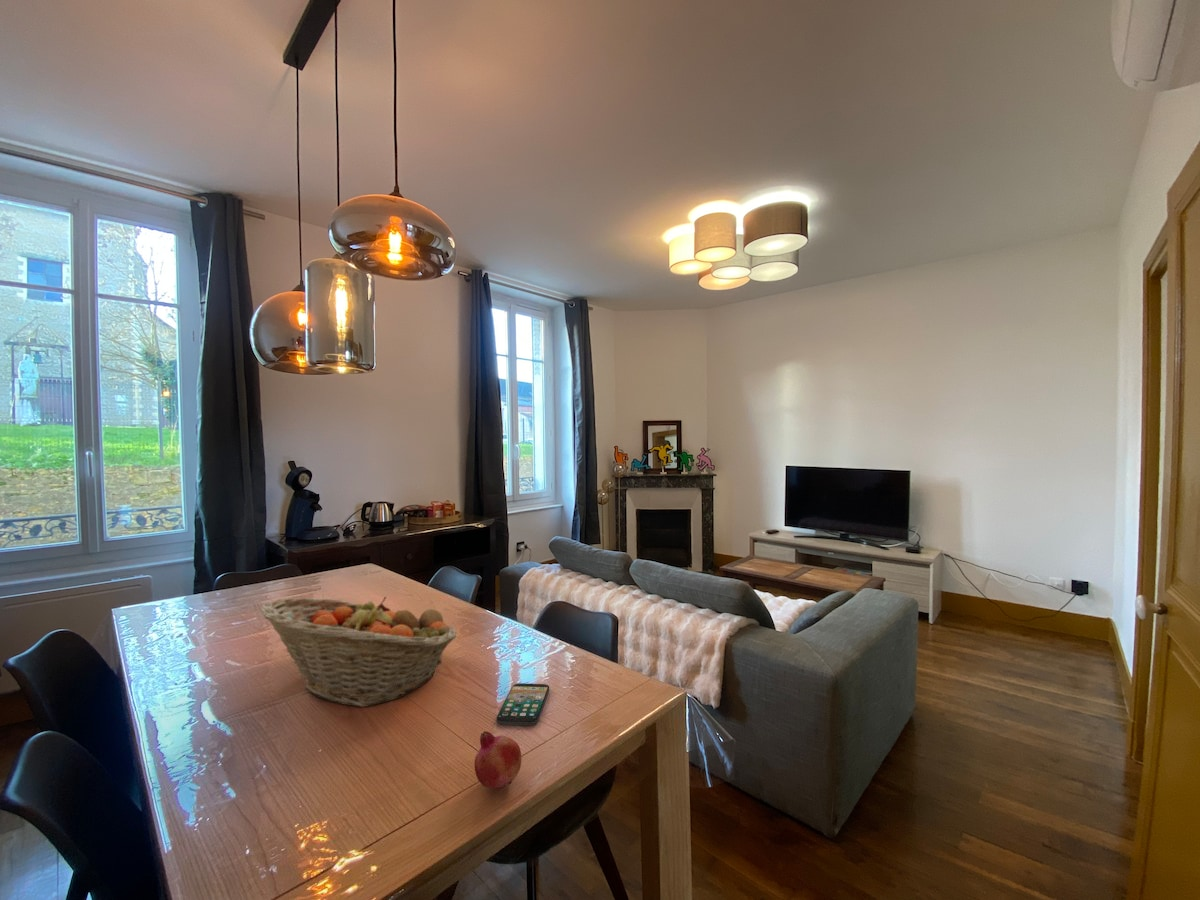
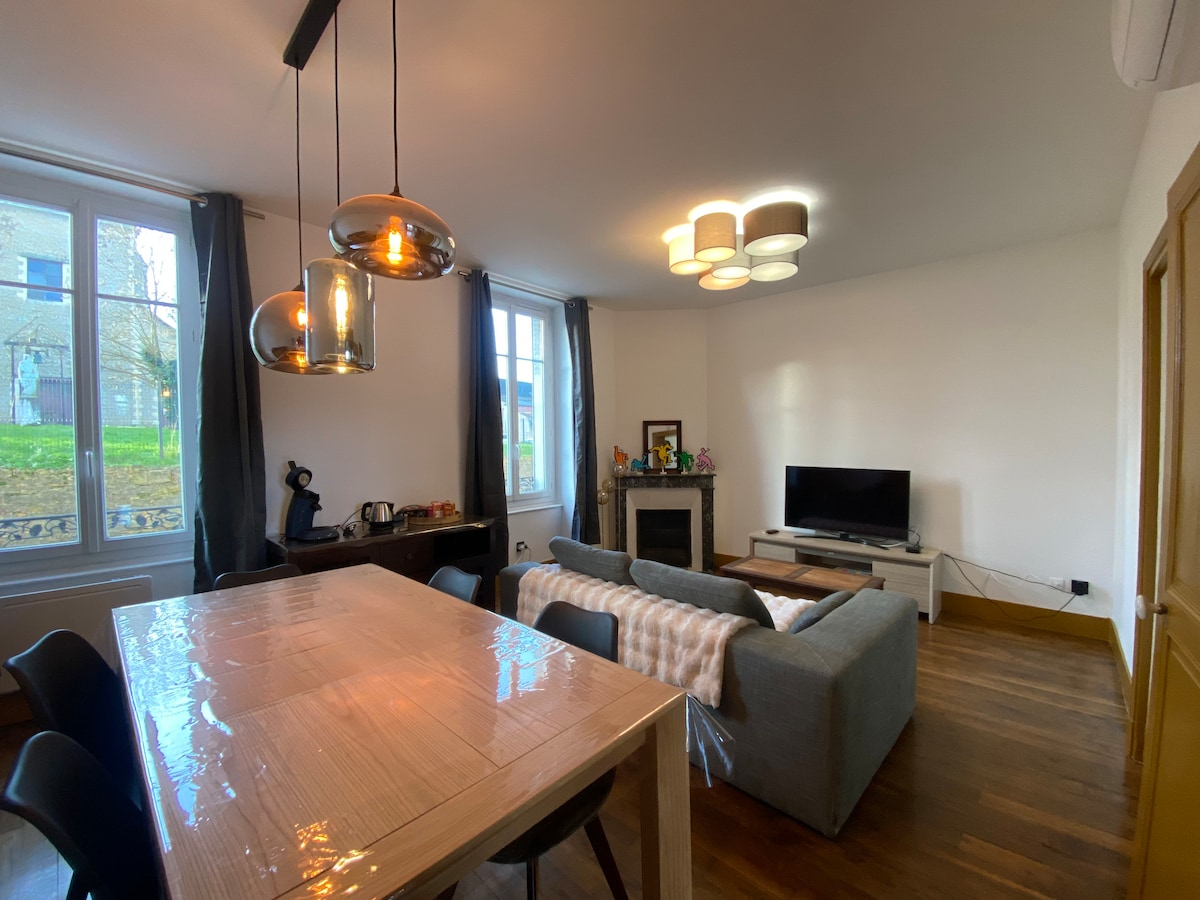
- fruit (498, 758)
- fruit basket (362, 635)
- smartphone (524, 702)
